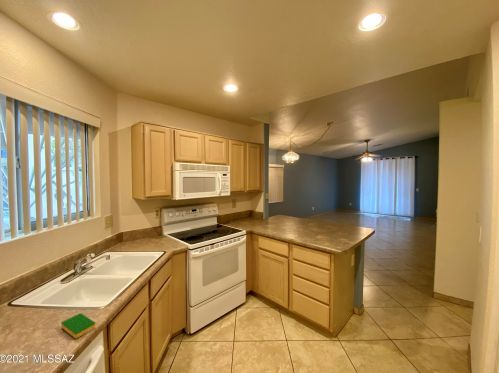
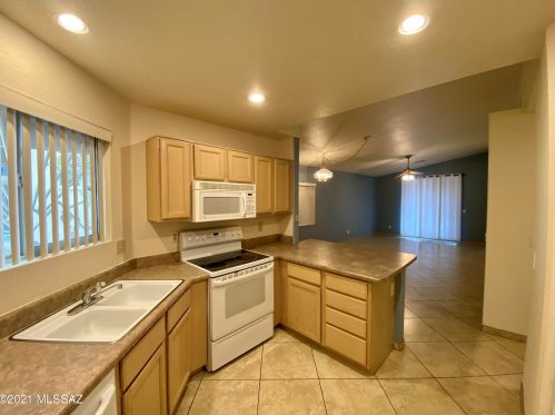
- dish sponge (78, 324)
